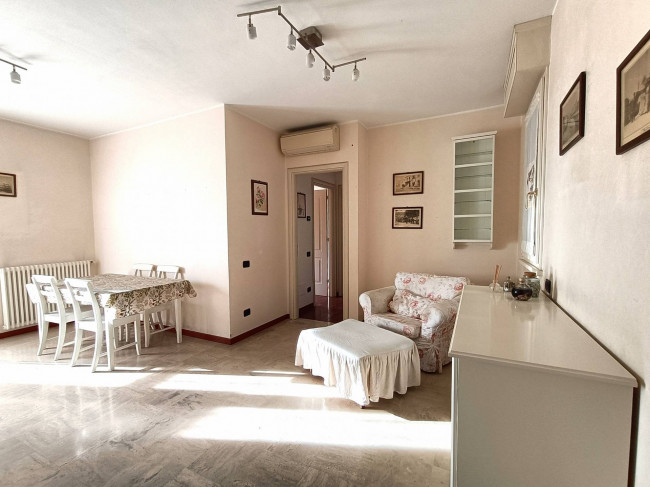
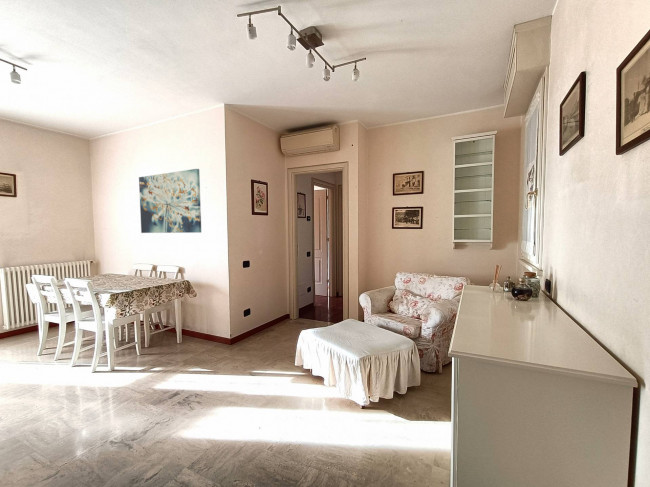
+ wall art (168, 203)
